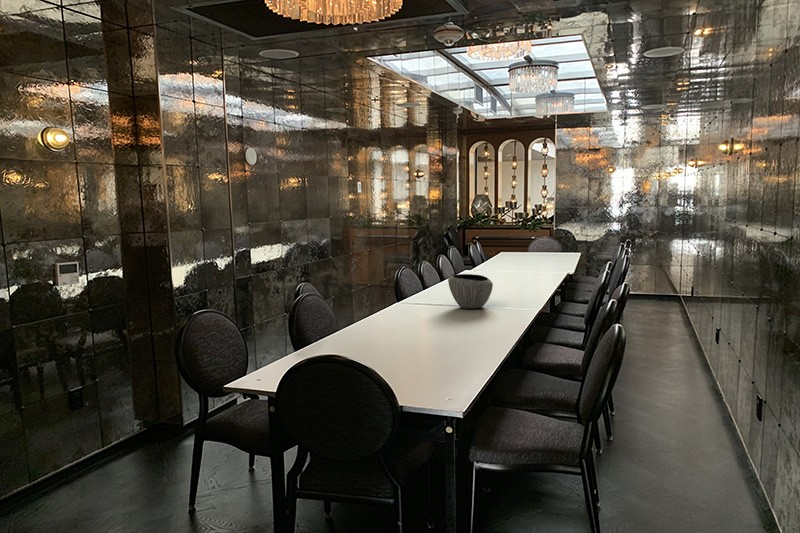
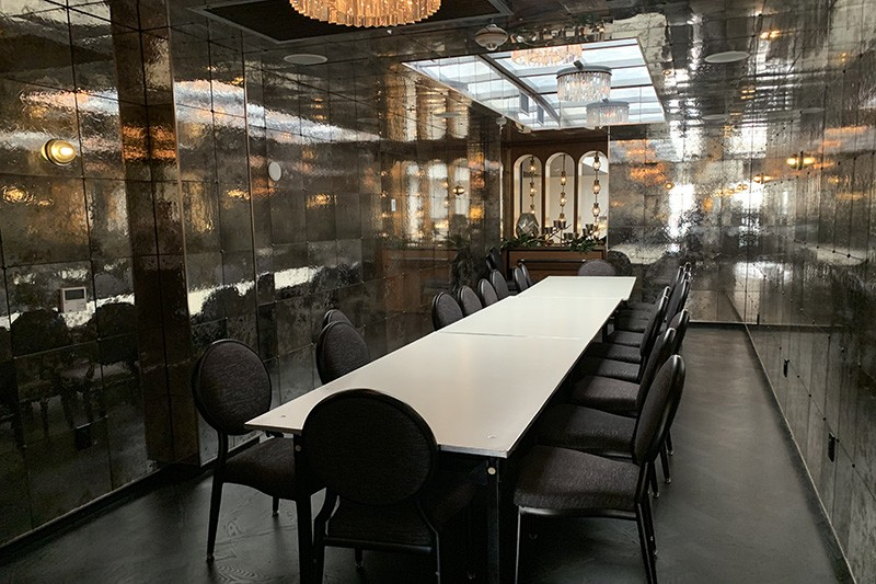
- bowl (470, 291)
